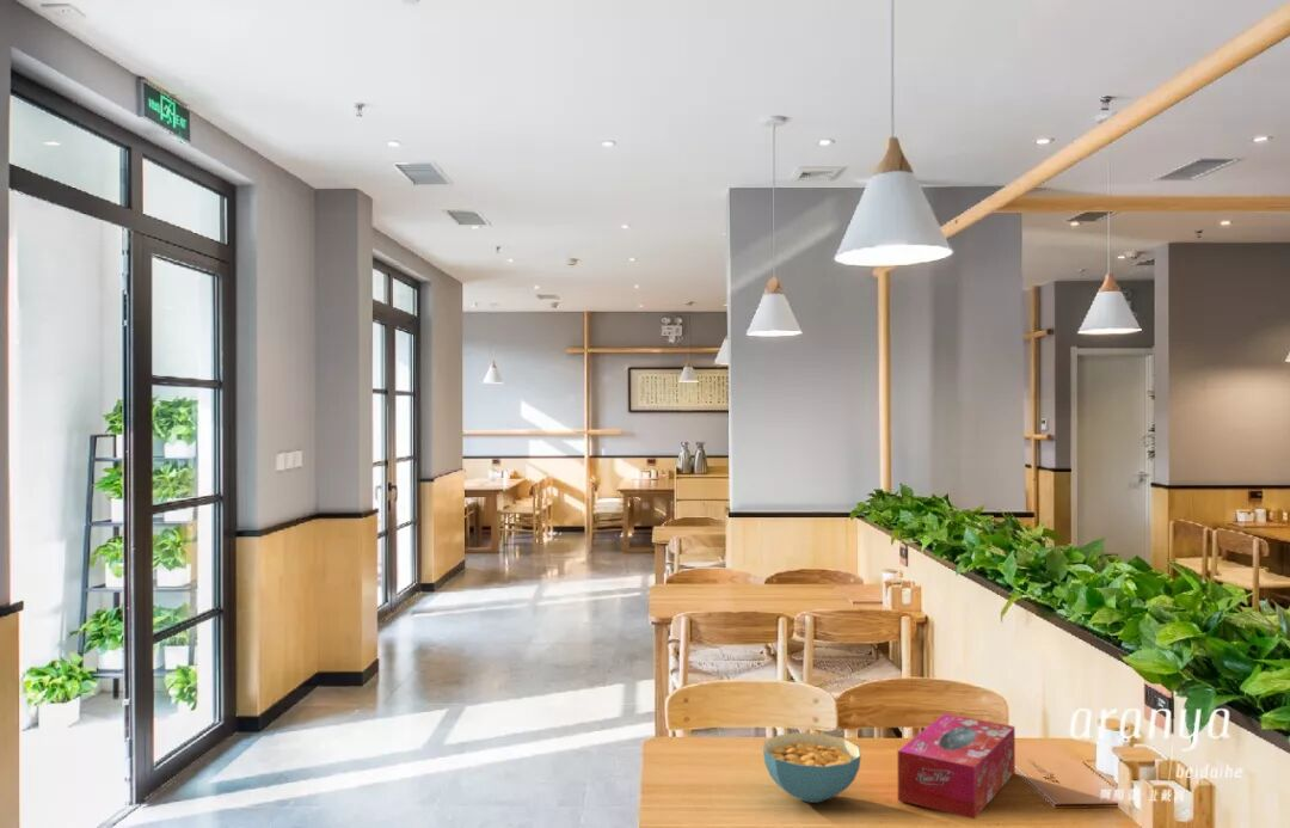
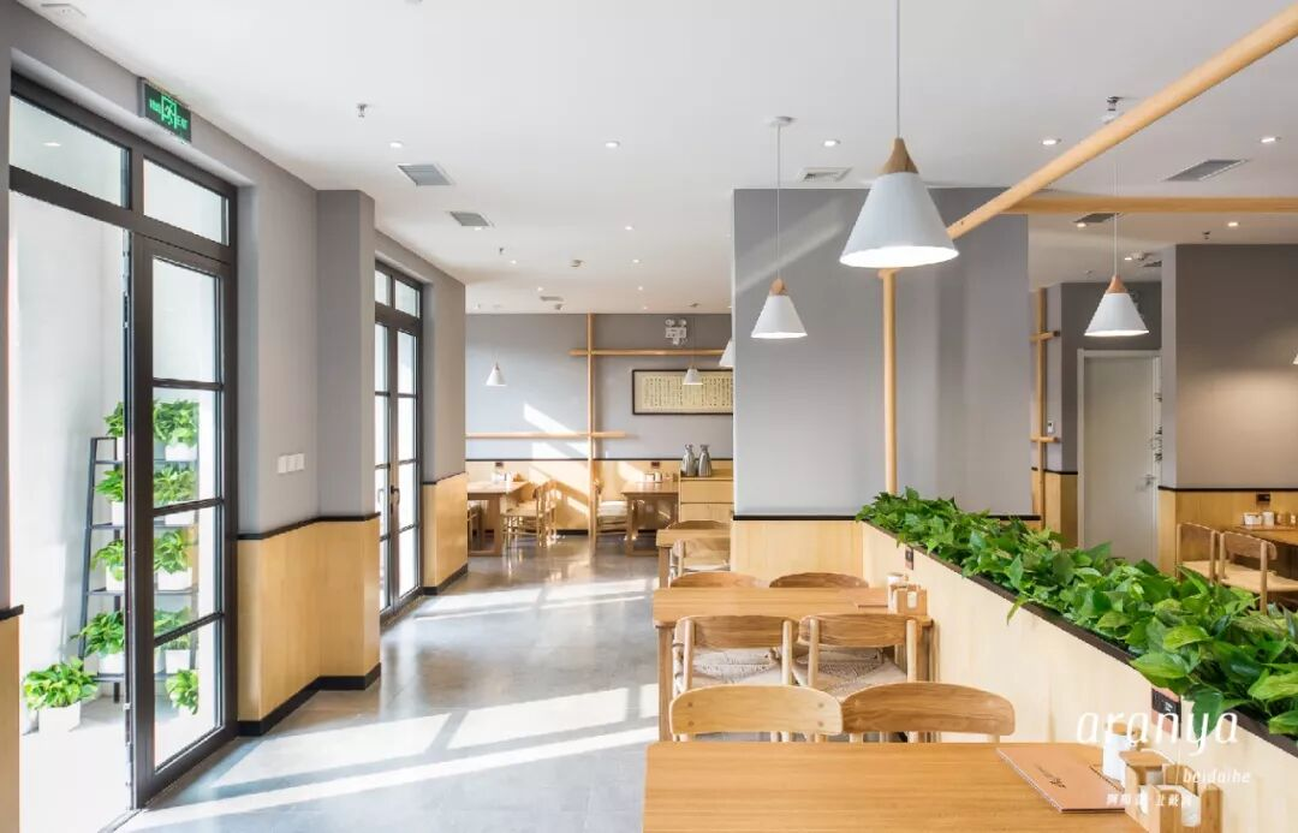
- tissue box (958, 761)
- cereal bowl (811, 772)
